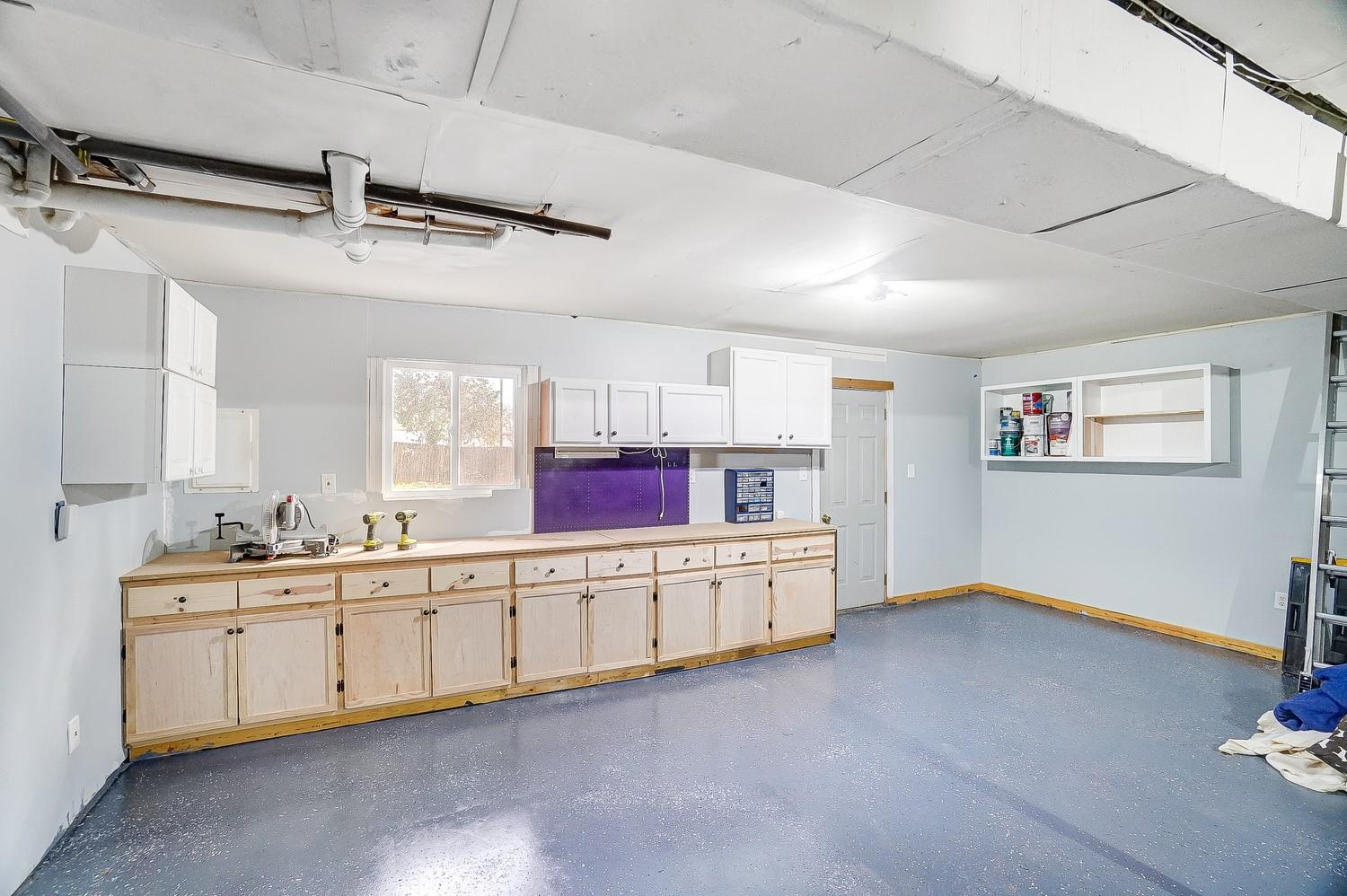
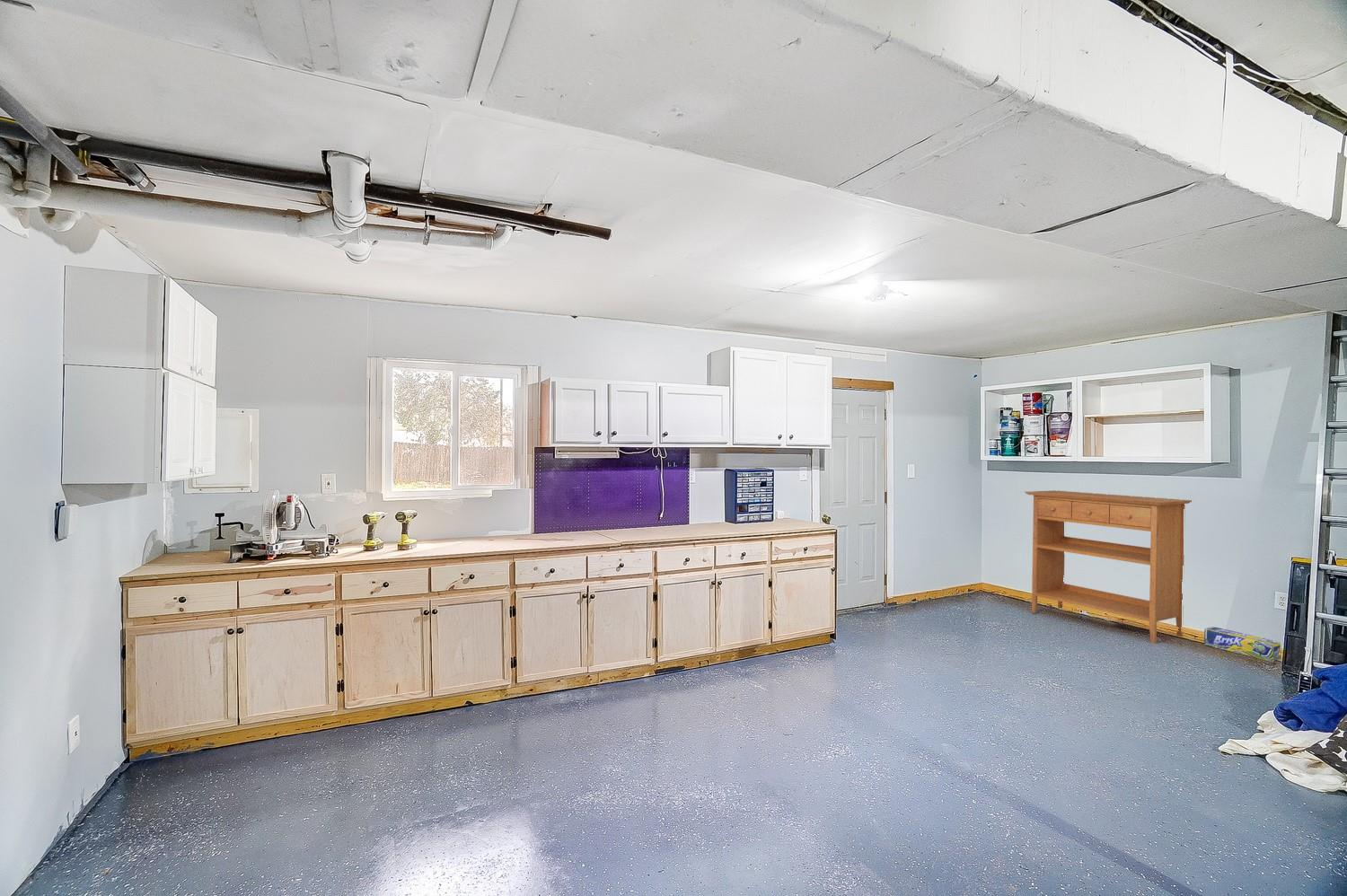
+ box (1241, 643)
+ console table (1101, 557)
